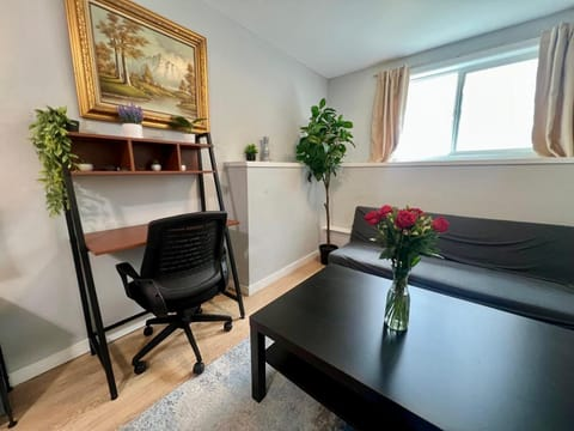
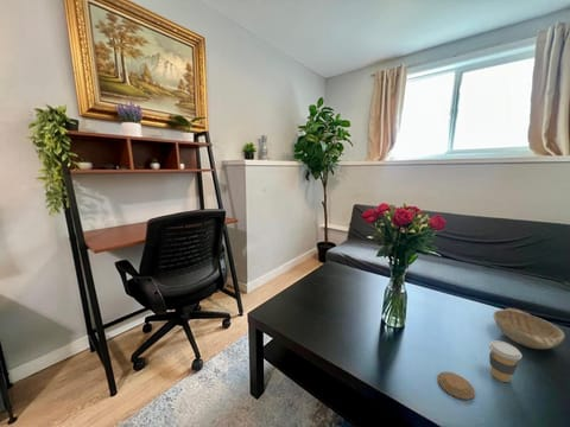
+ coffee cup (502, 362)
+ decorative bowl (525, 331)
+ coaster (455, 383)
